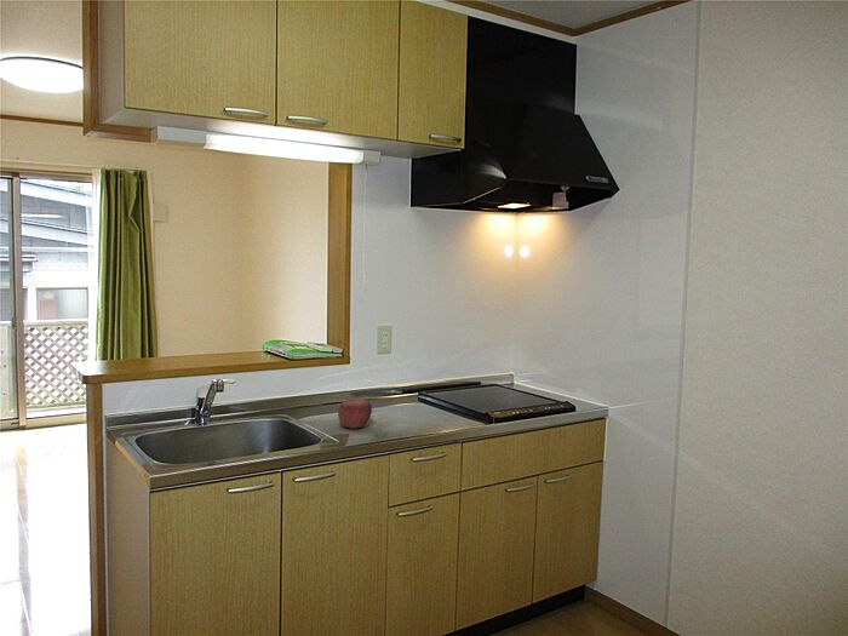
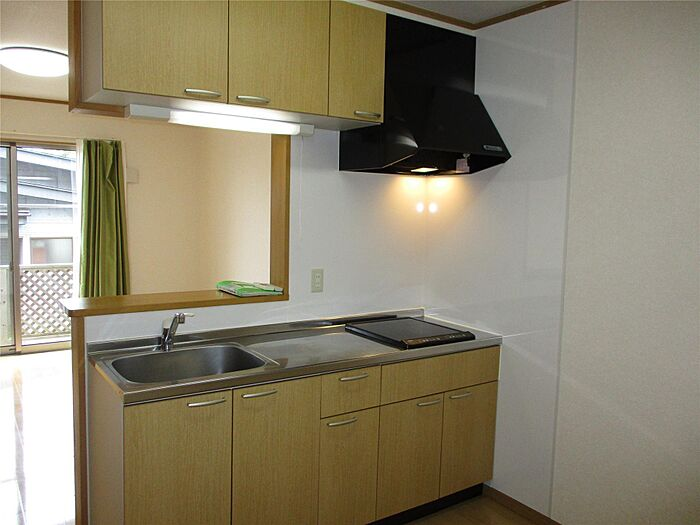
- apple (354, 413)
